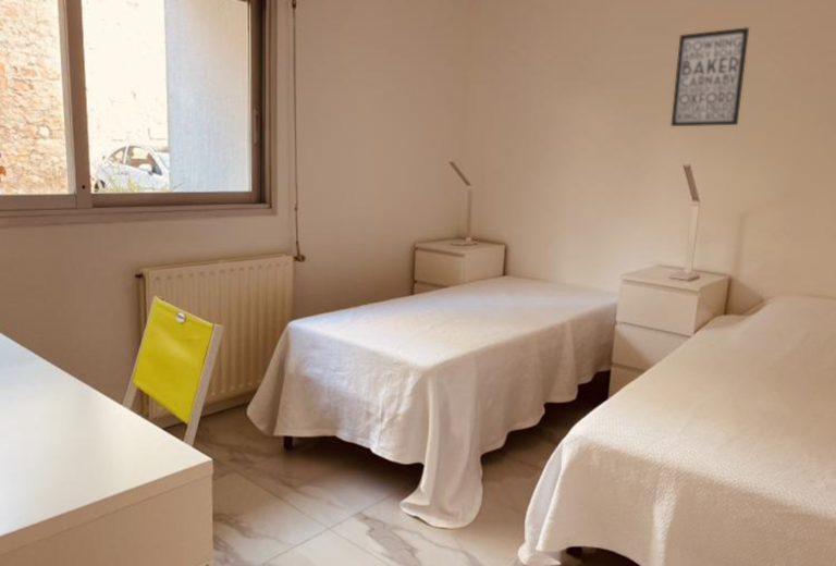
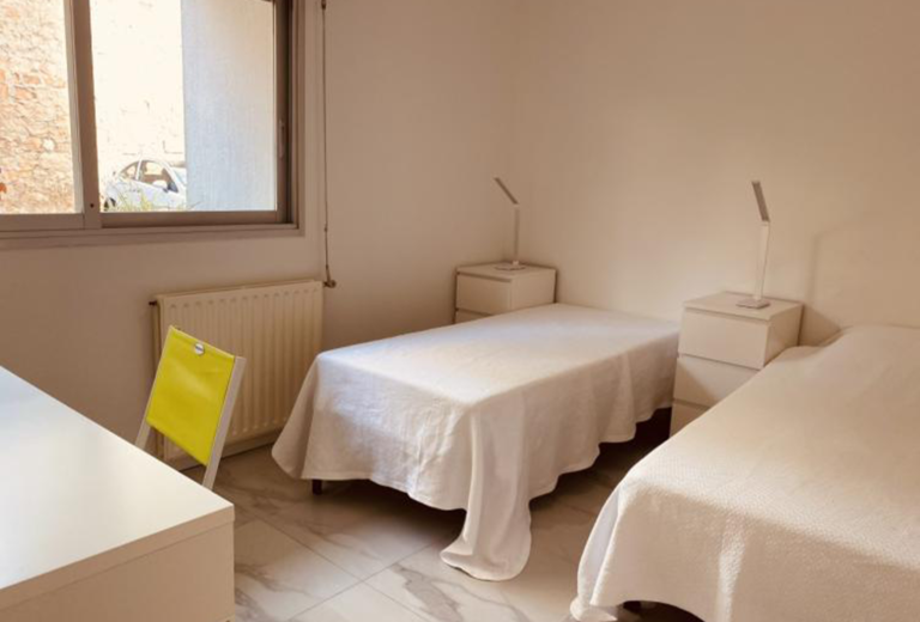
- wall art (708, 78)
